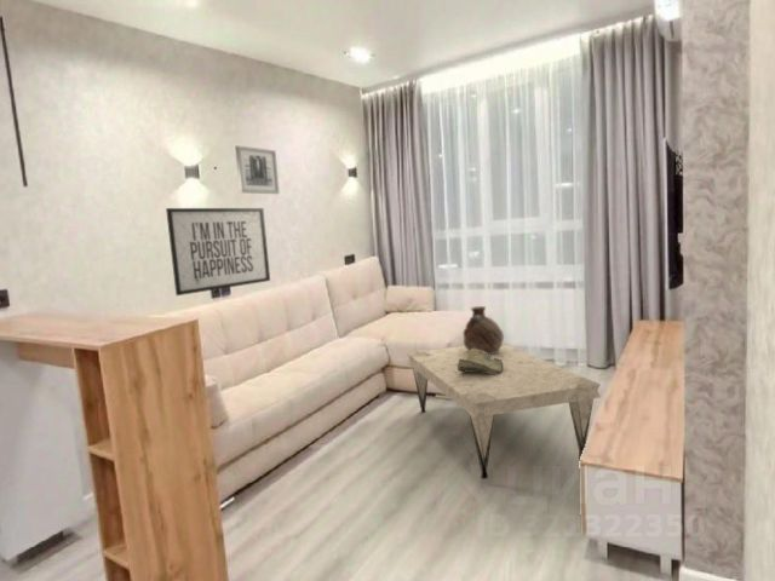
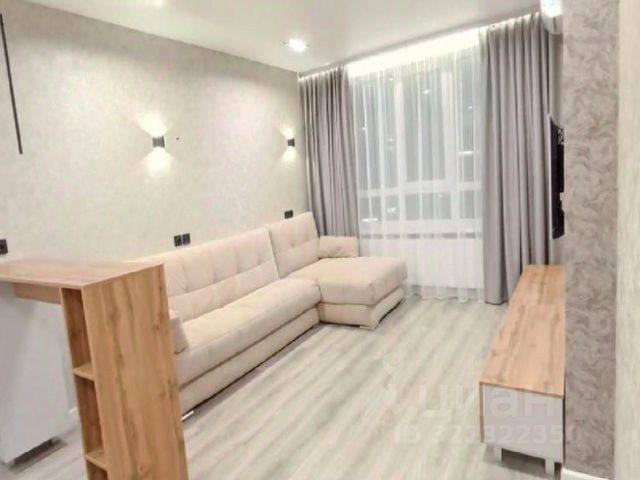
- coffee table (490, 397)
- mirror (223, 248)
- decorative bowl (482, 361)
- vase (481, 329)
- wall art (258, 171)
